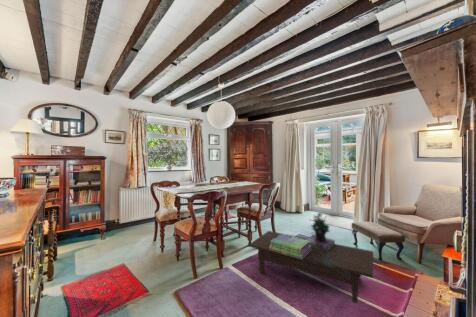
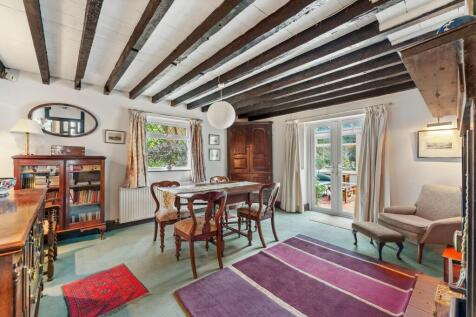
- coffee table (308, 261)
- stack of books (290, 245)
- potted flower (319, 228)
